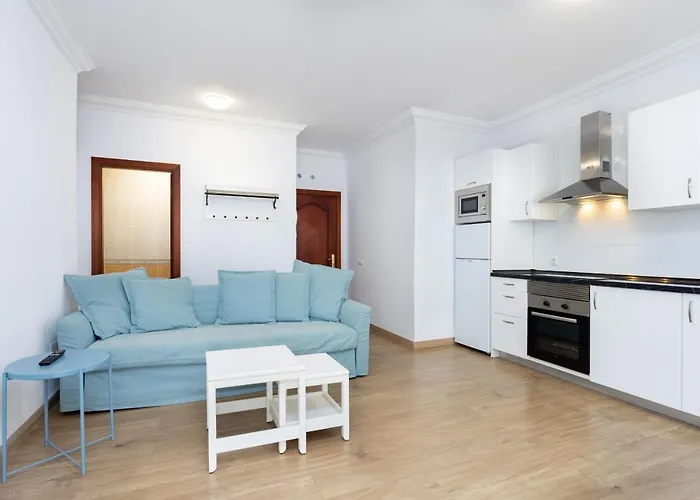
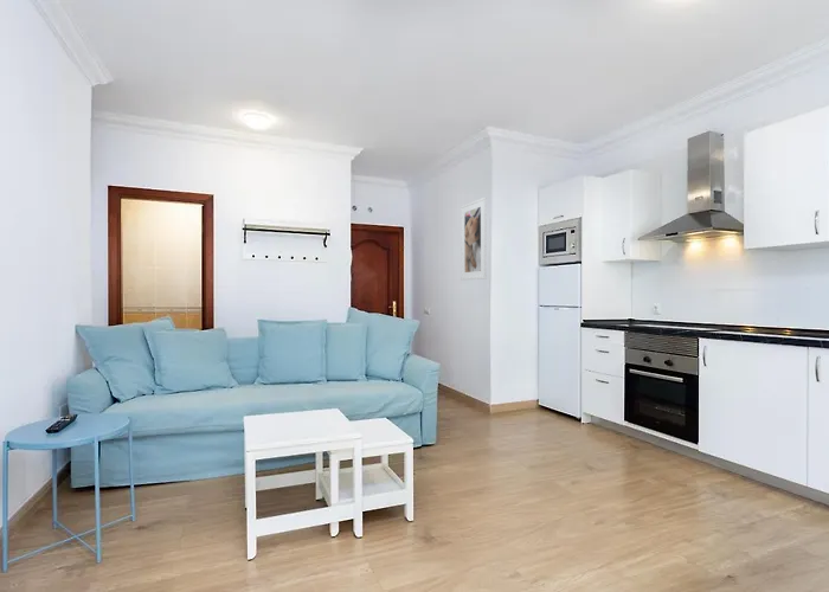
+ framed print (473, 240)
